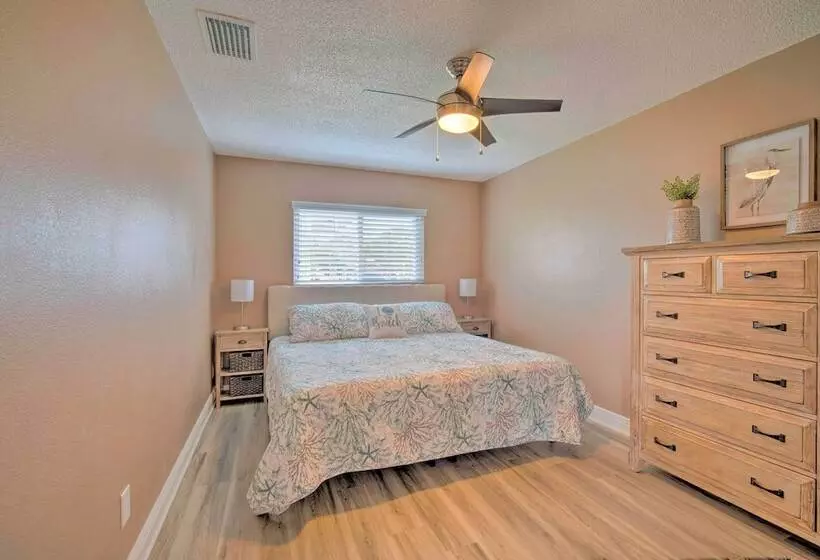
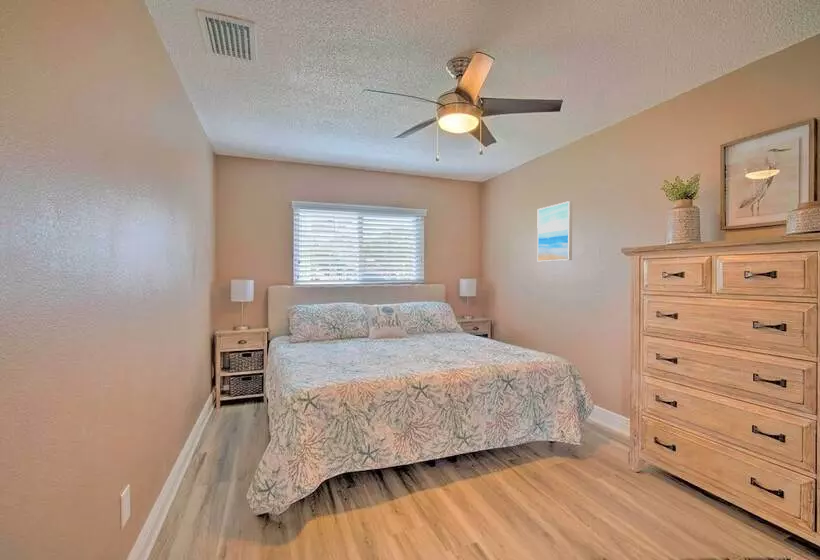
+ wall art (553, 233)
